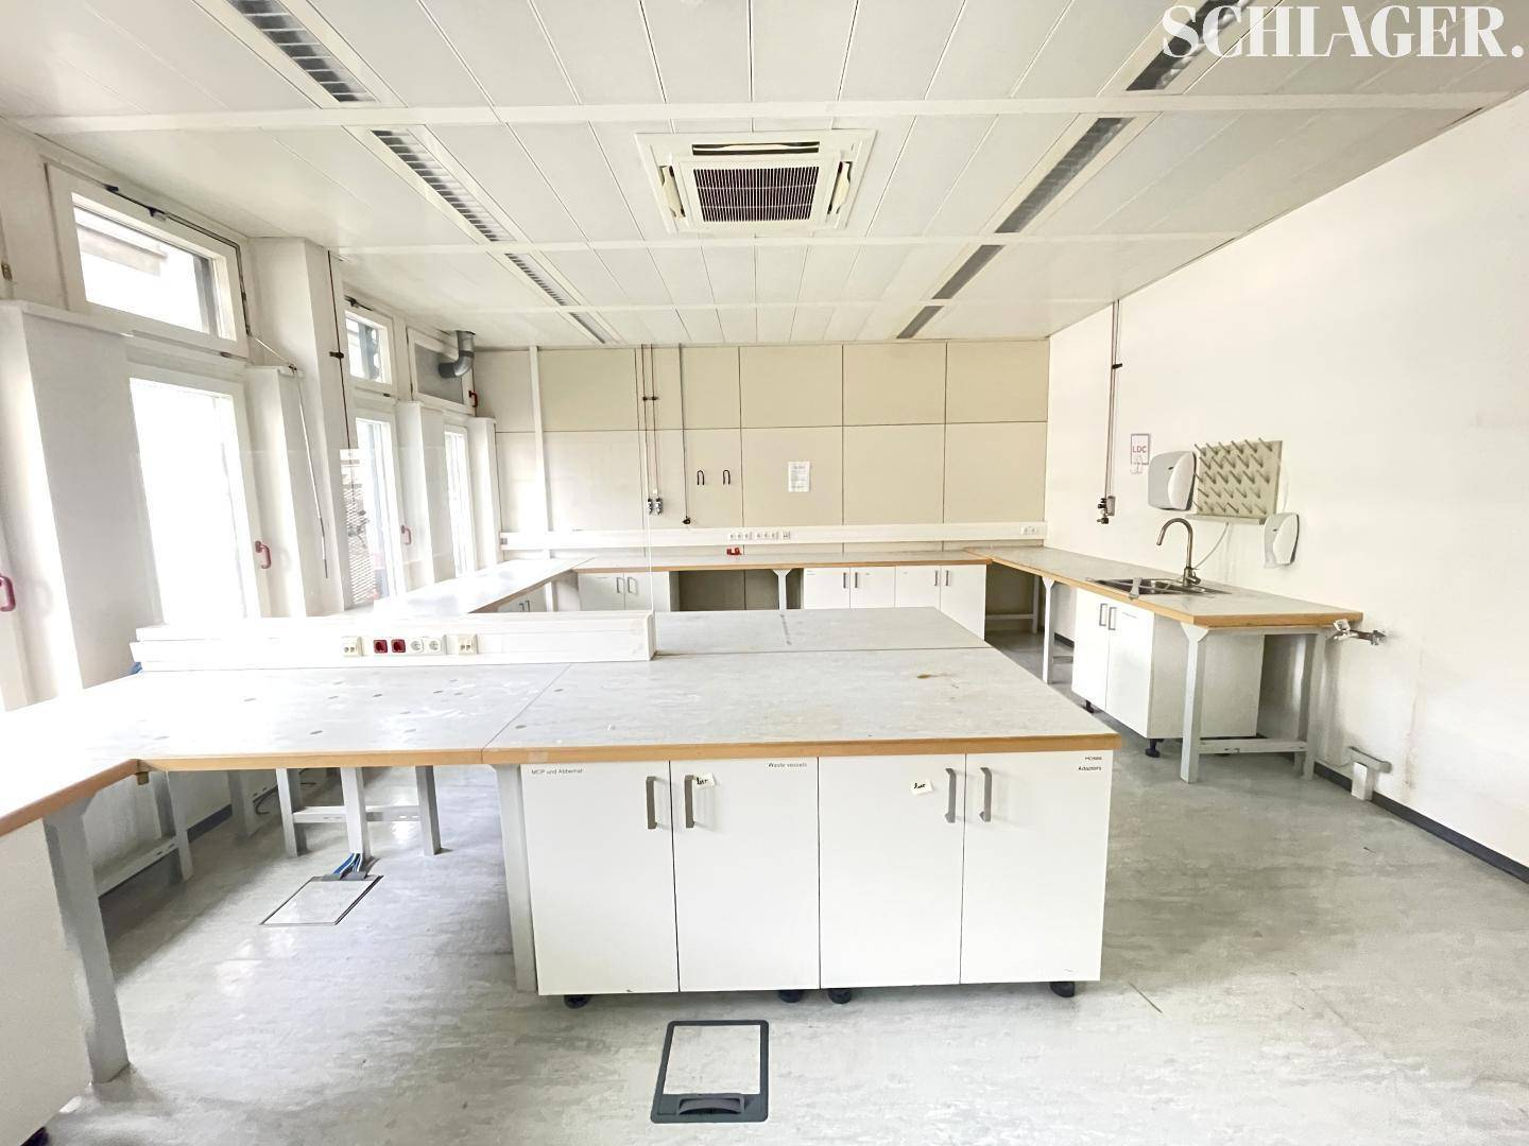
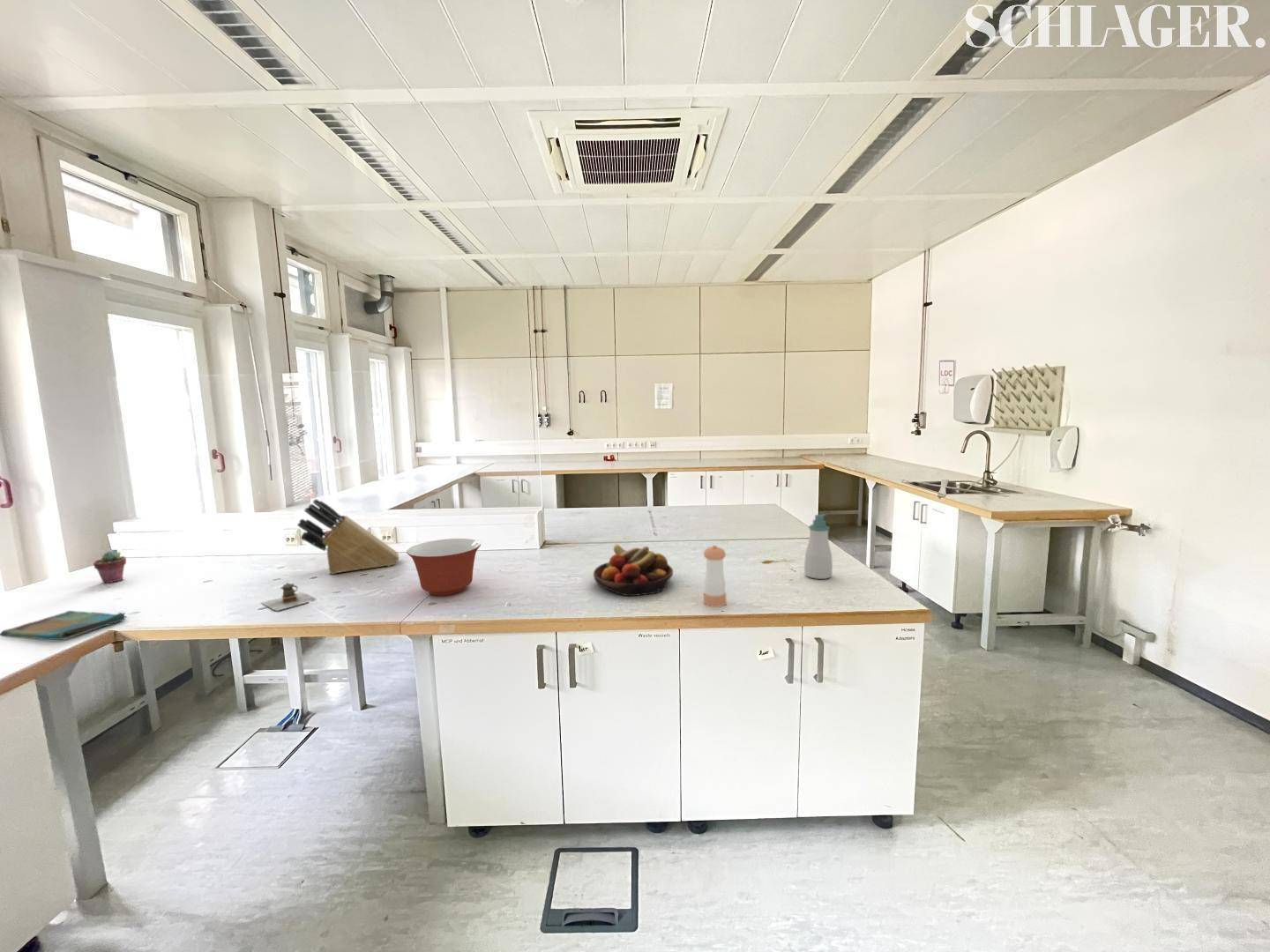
+ dish towel (64, 623)
+ fruit bowl (632, 567)
+ potted succulent (110, 565)
+ teapot (288, 591)
+ pepper shaker (714, 574)
+ knife block (349, 532)
+ soap bottle (818, 546)
+ mixing bowl (445, 568)
